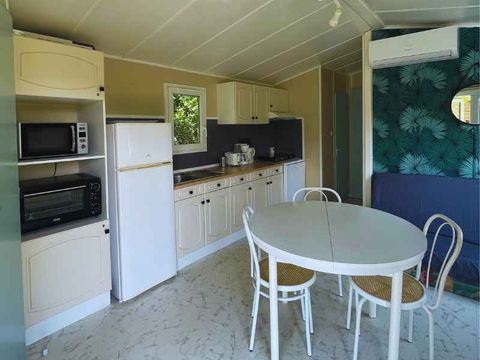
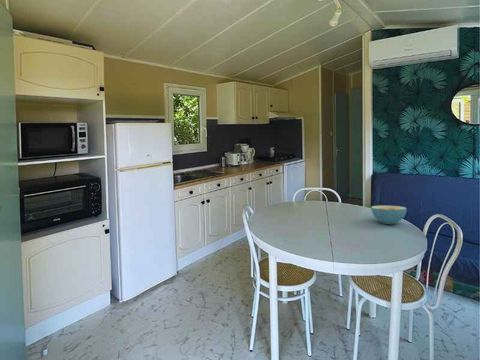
+ cereal bowl (388, 215)
